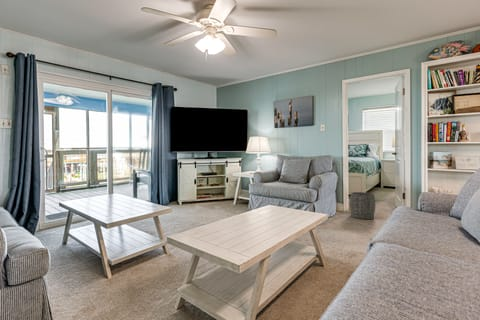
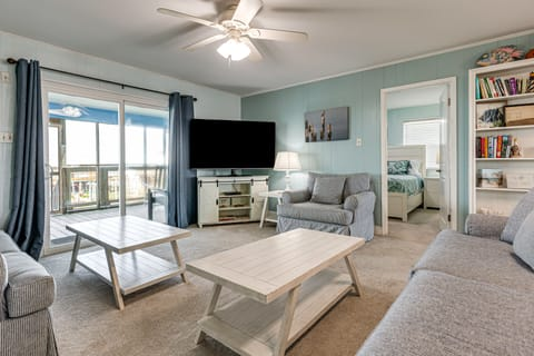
- woven basket (362, 205)
